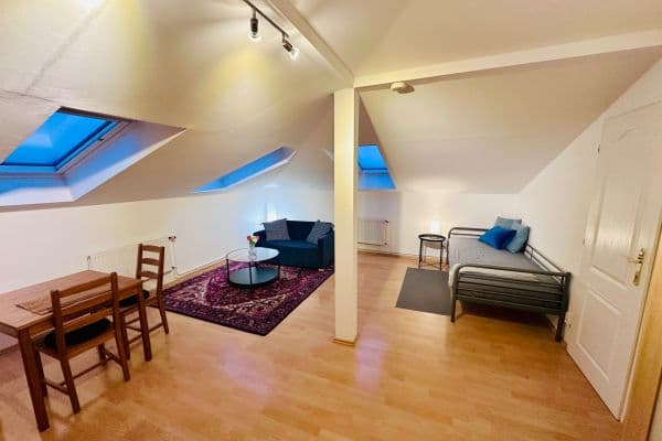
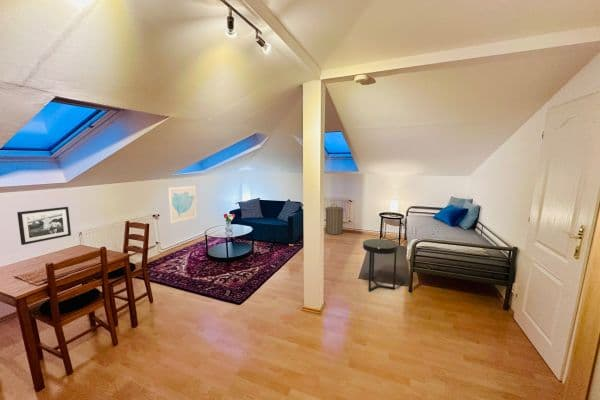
+ wall art (183, 203)
+ picture frame (46, 224)
+ side table (373, 265)
+ laundry hamper (334, 218)
